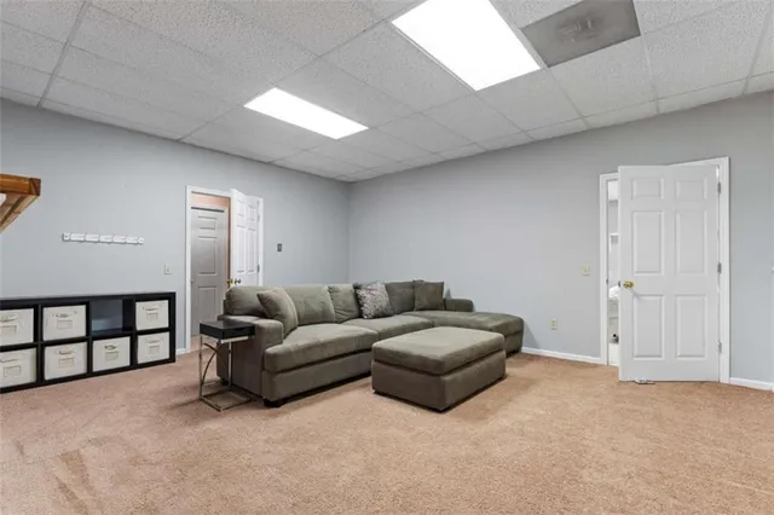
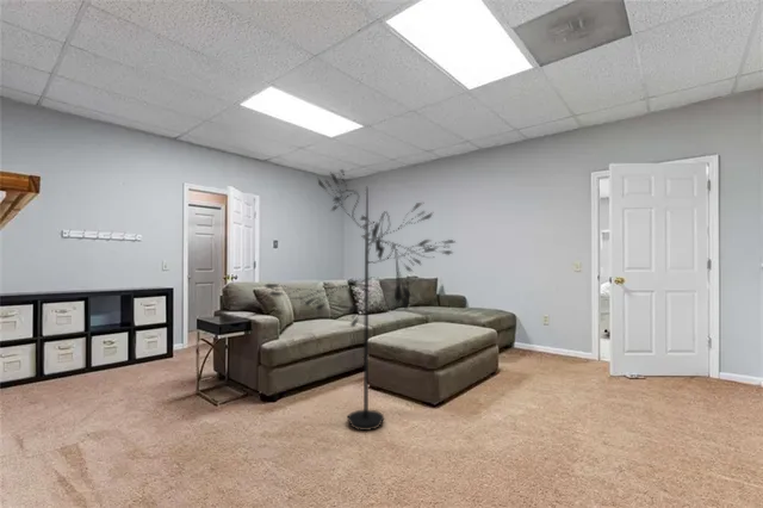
+ floor lamp (367, 291)
